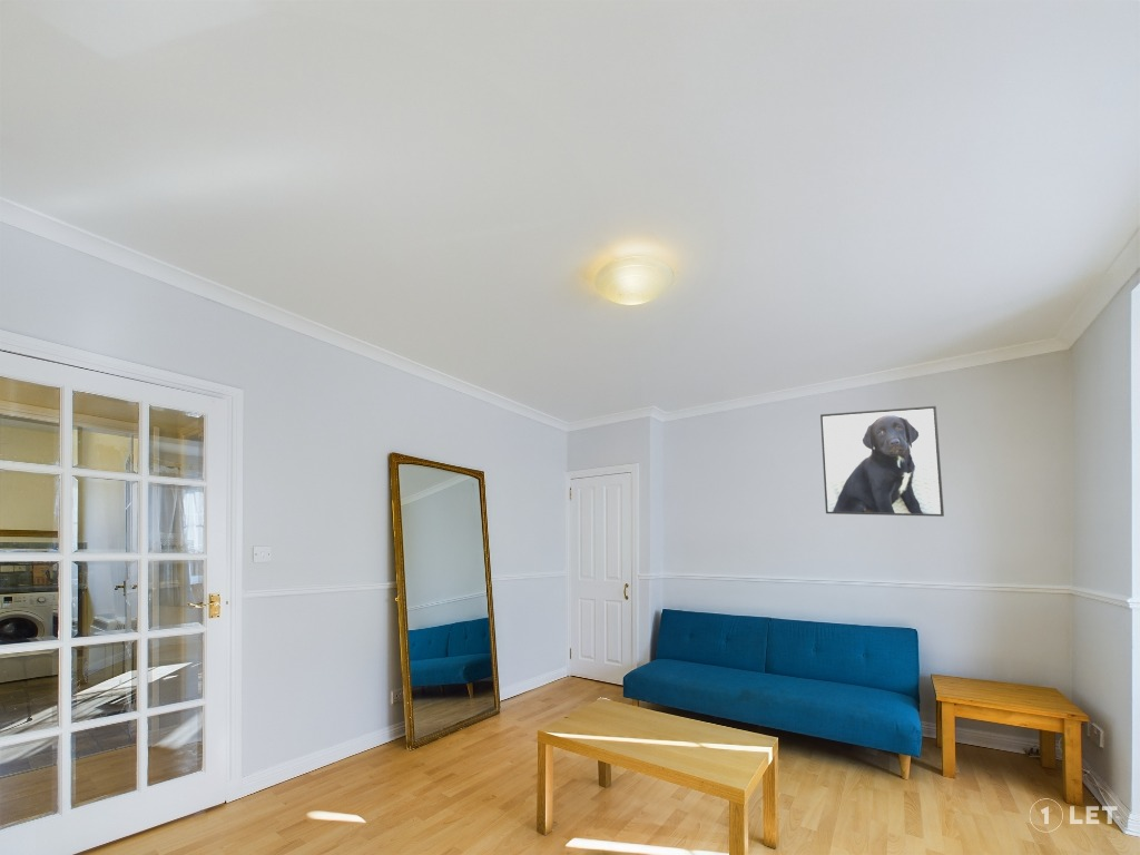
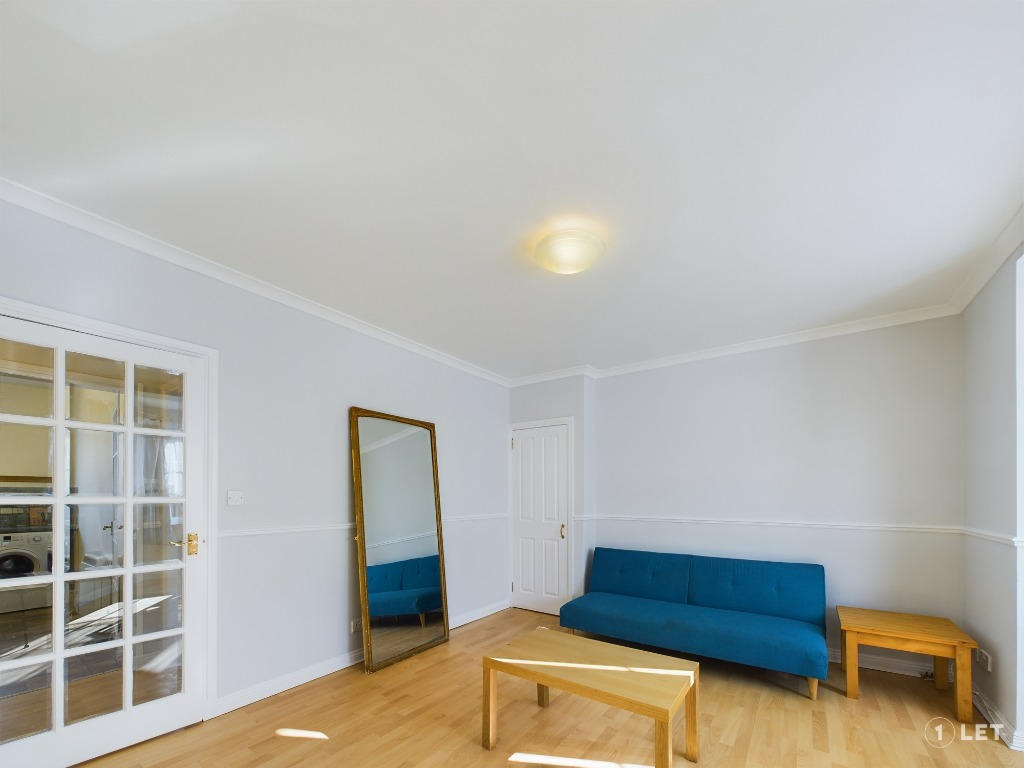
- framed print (878, 462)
